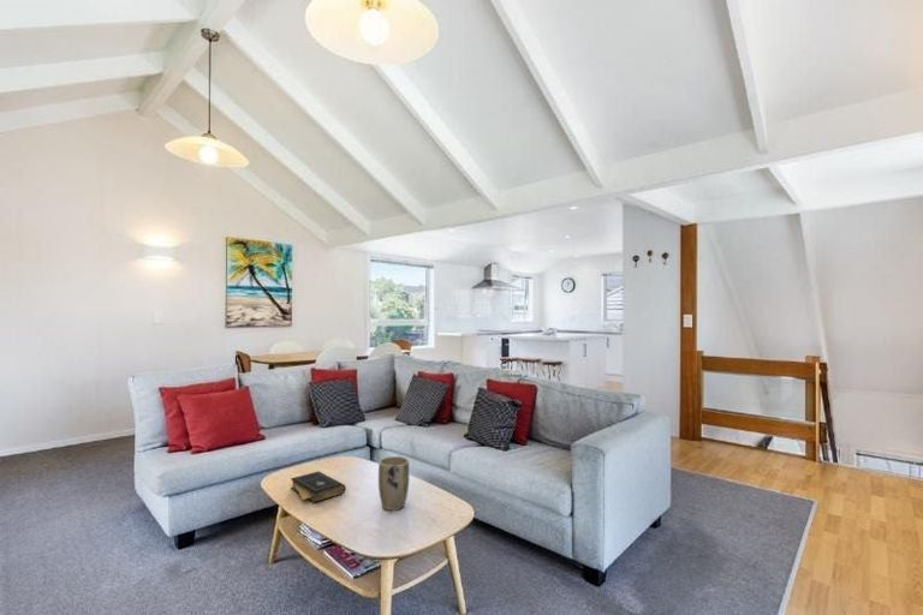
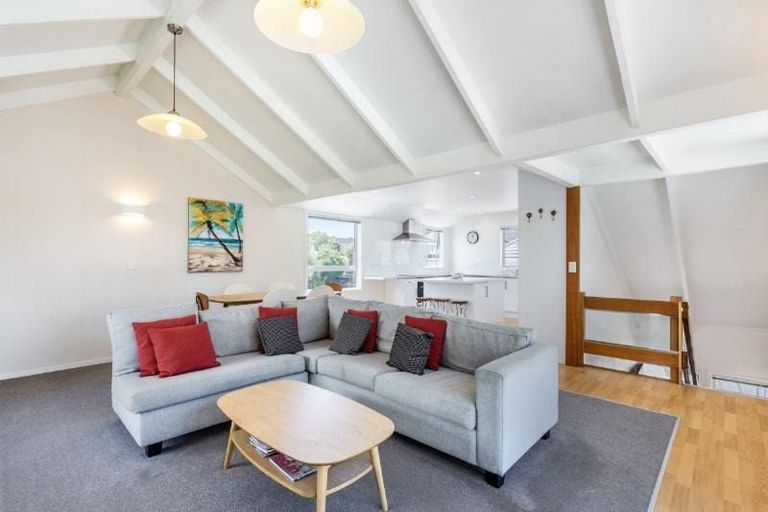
- book (314, 486)
- plant pot (393, 483)
